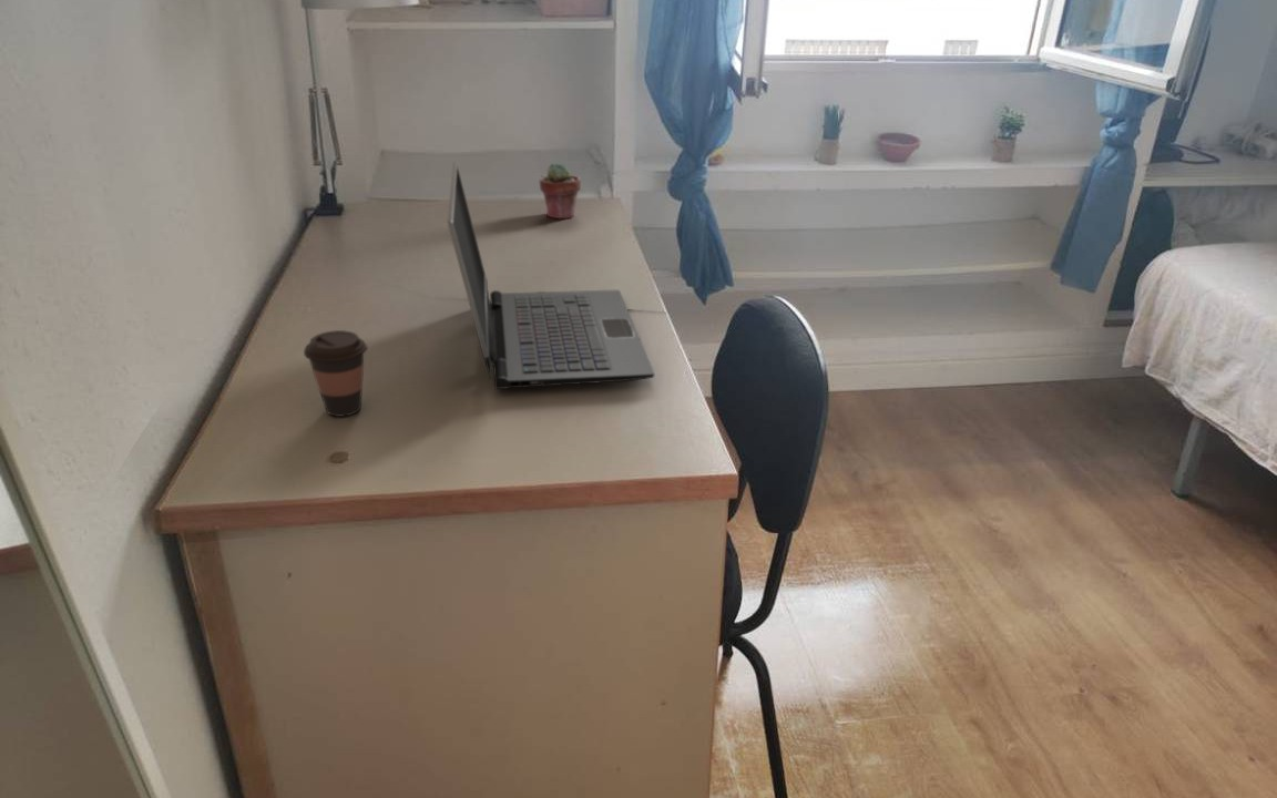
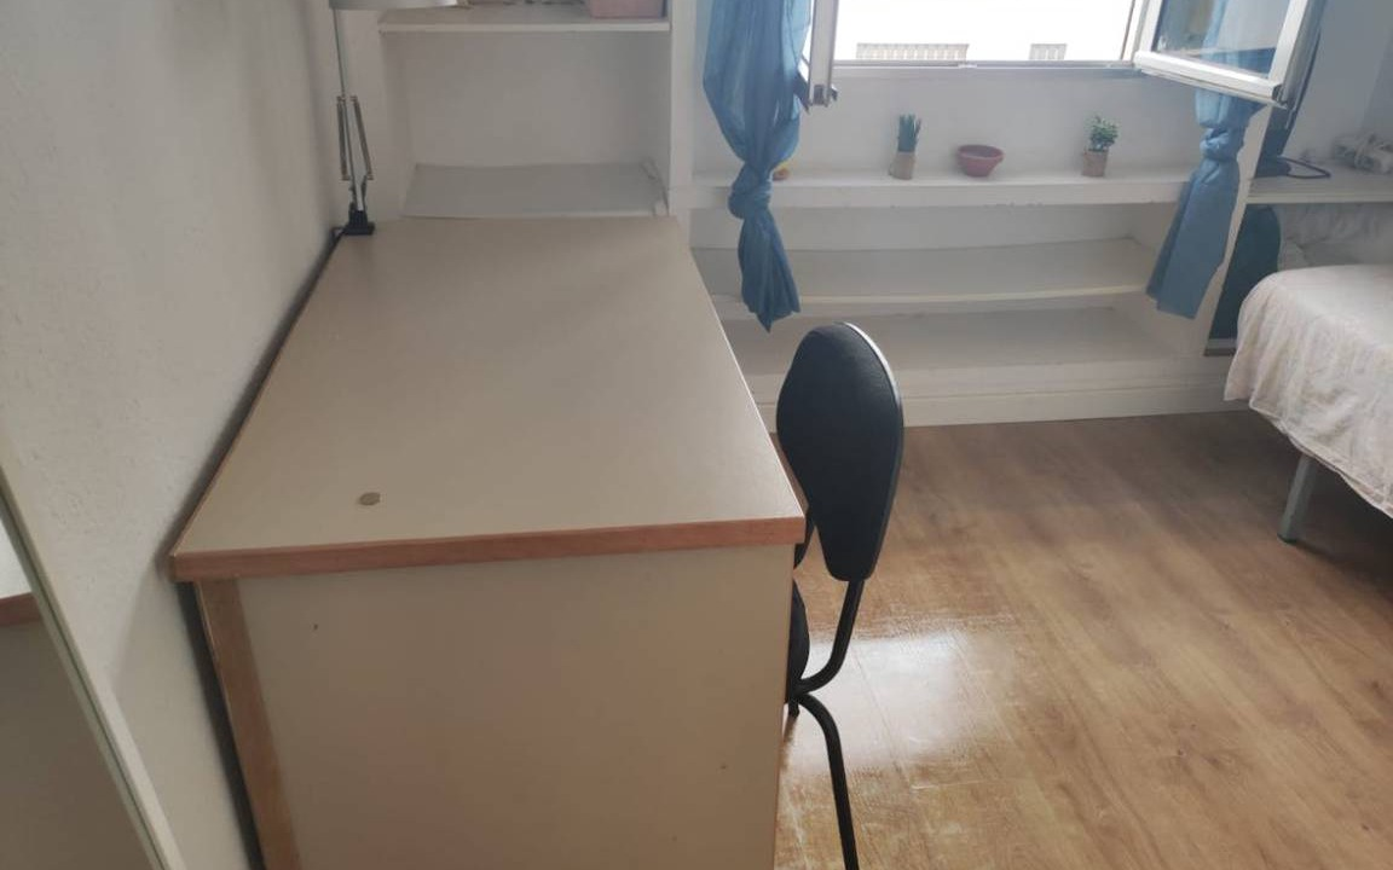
- potted succulent (560, 190)
- coffee cup (339, 375)
- laptop computer (548, 291)
